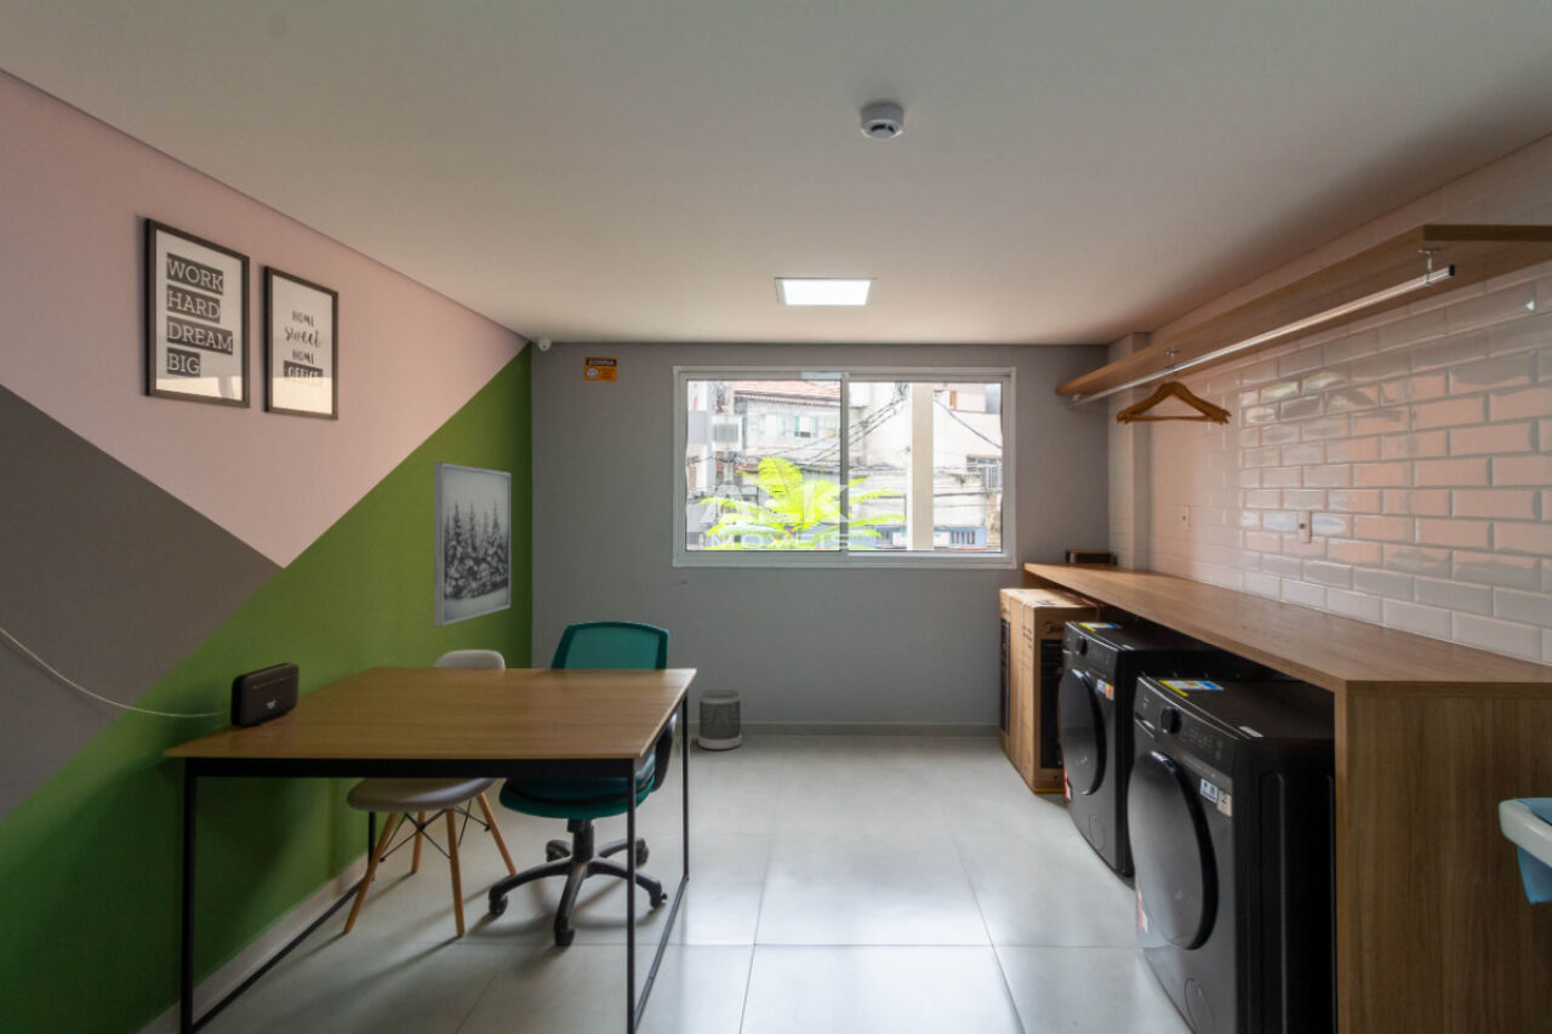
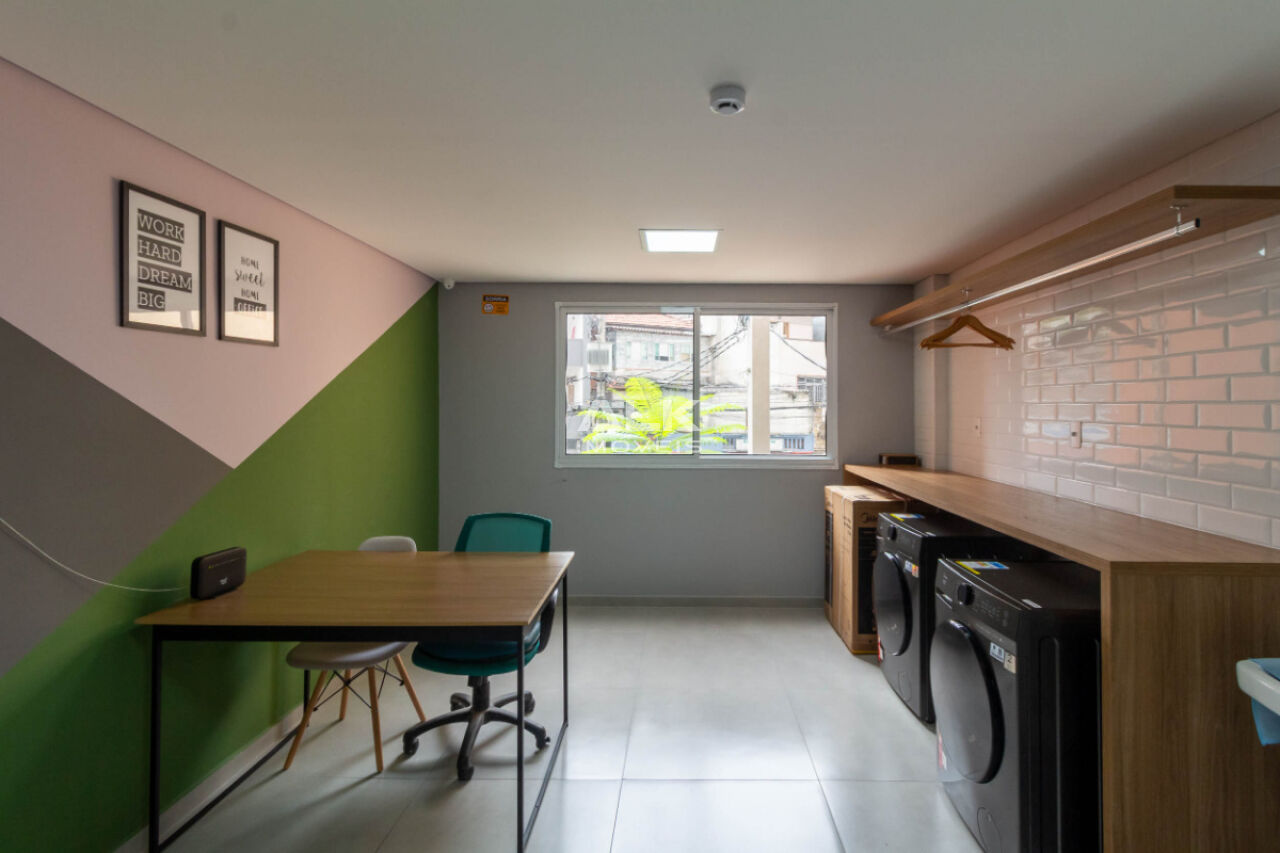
- wastebasket (719, 718)
- wall art (475, 542)
